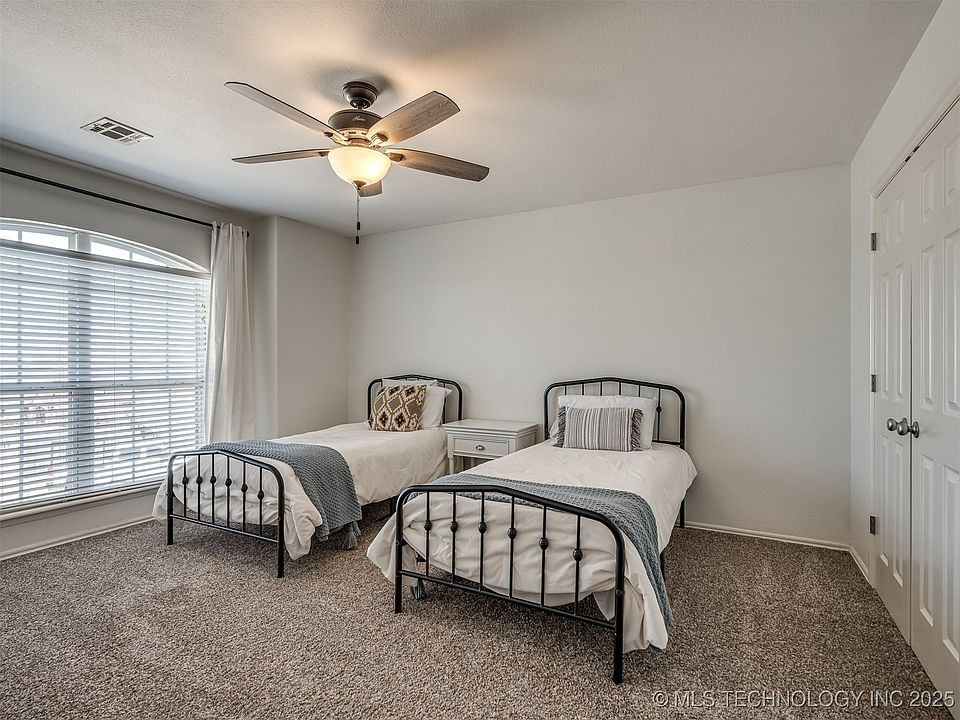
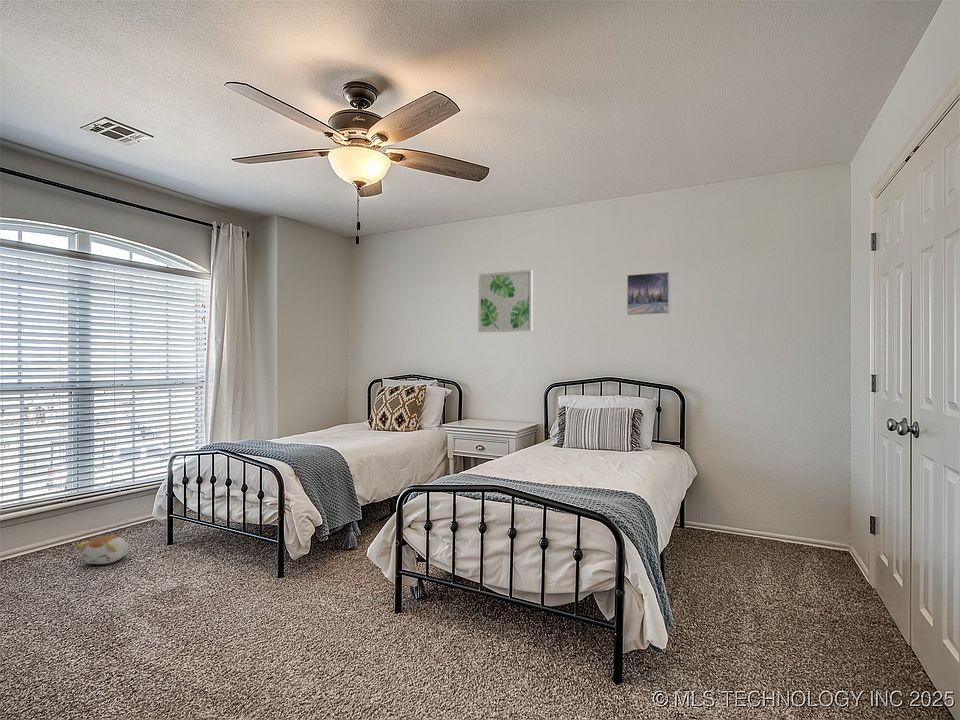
+ wall art (505, 301)
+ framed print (647, 293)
+ plush toy (108, 547)
